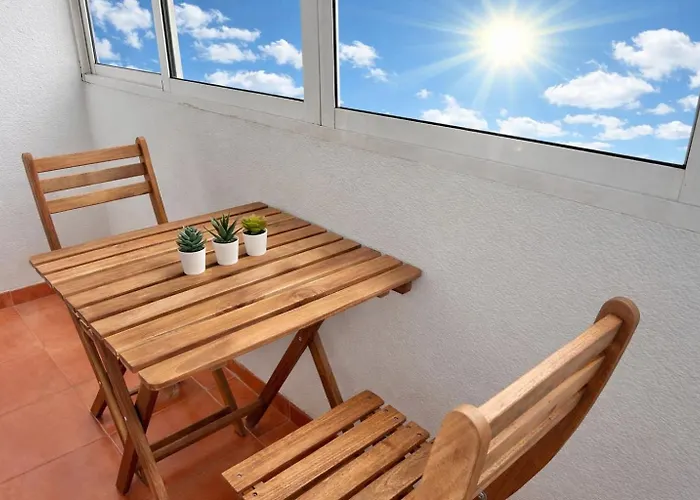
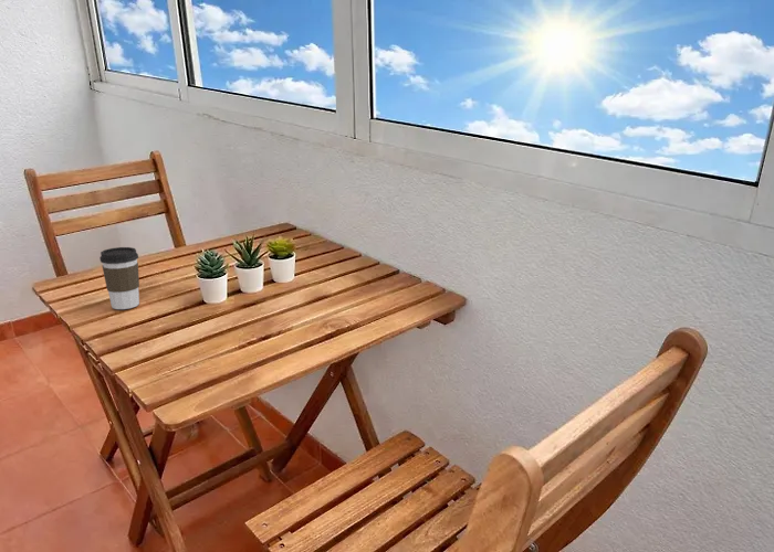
+ coffee cup (122, 278)
